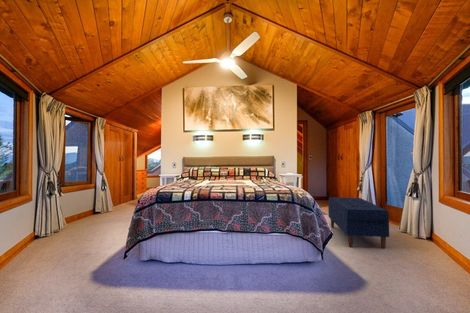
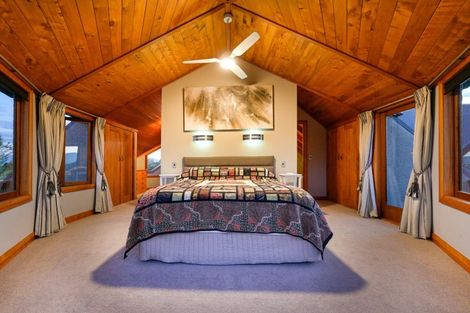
- bench (354, 219)
